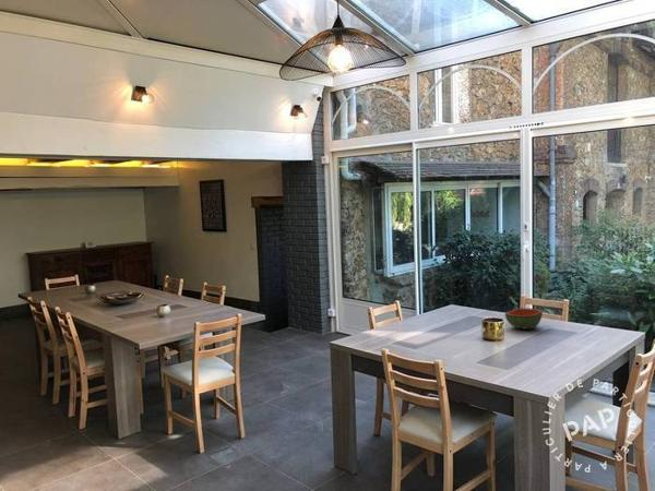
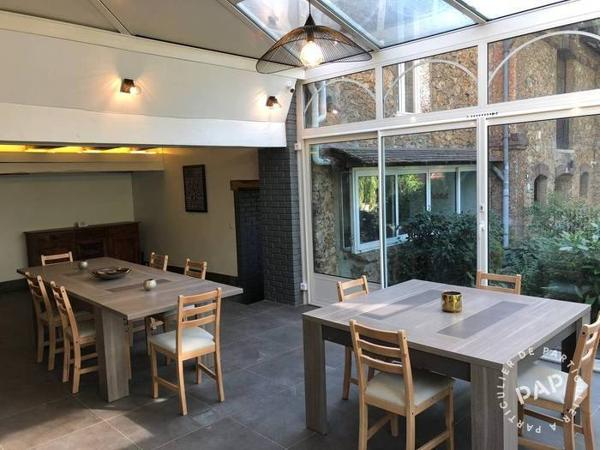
- bowl (524, 319)
